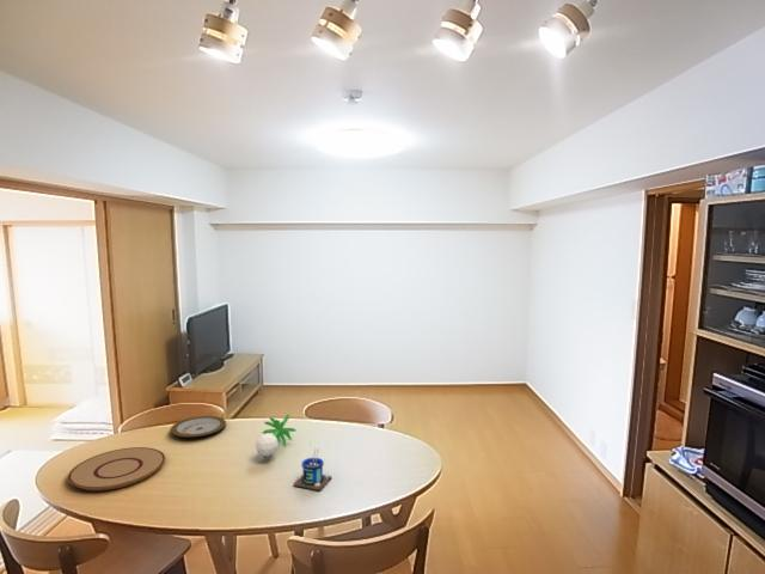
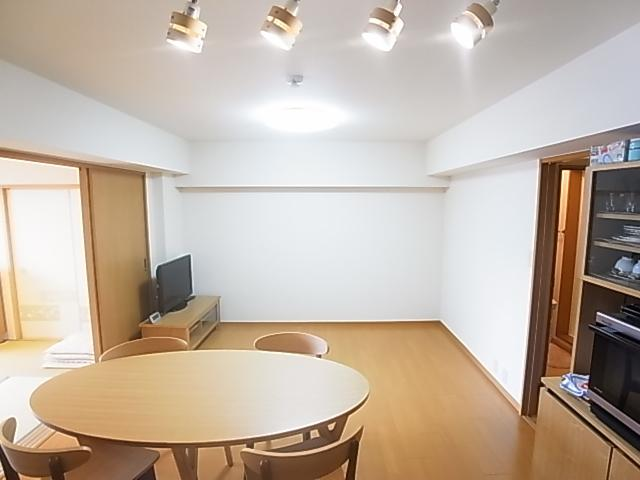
- plate (198, 427)
- flower (273, 436)
- plate (118, 468)
- mug (313, 459)
